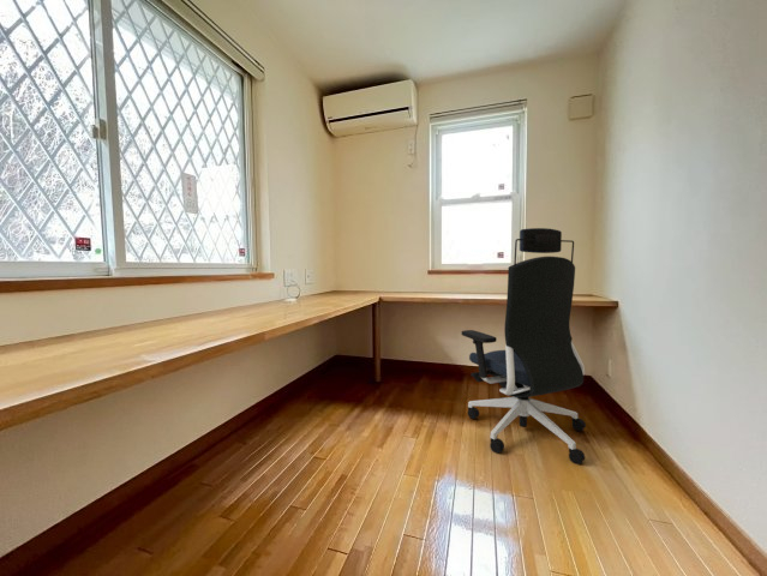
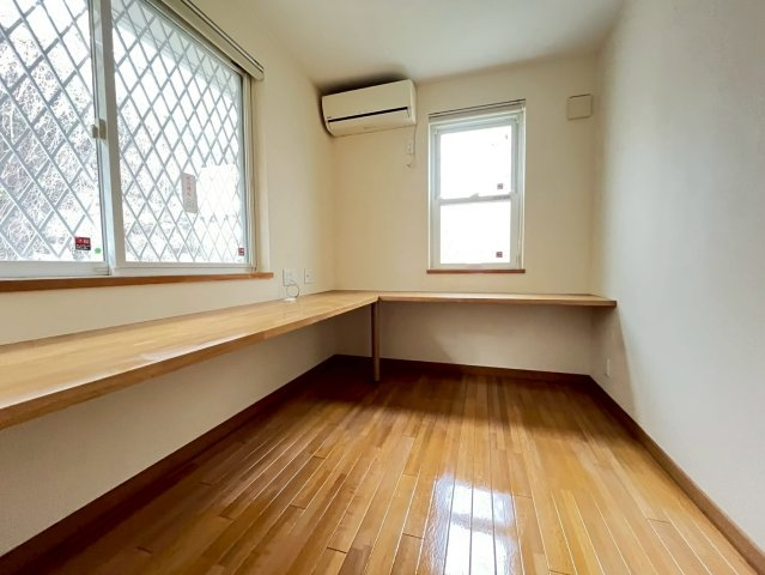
- office chair (531, 332)
